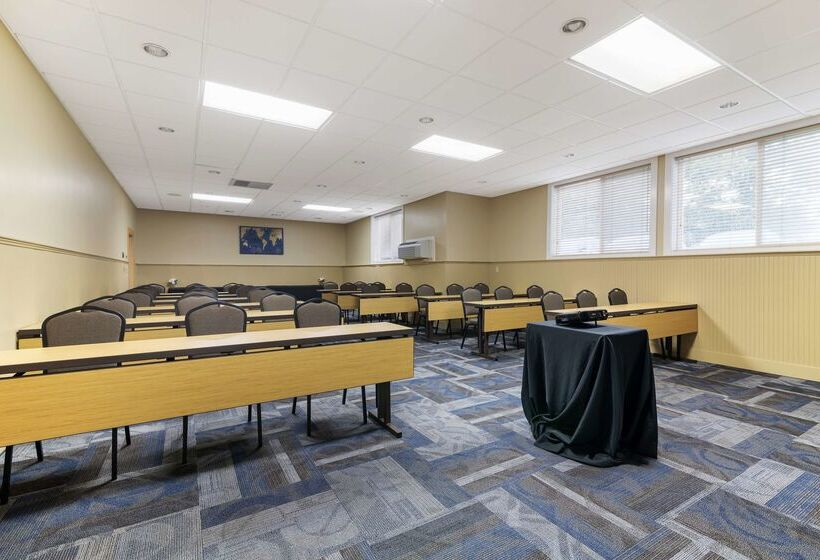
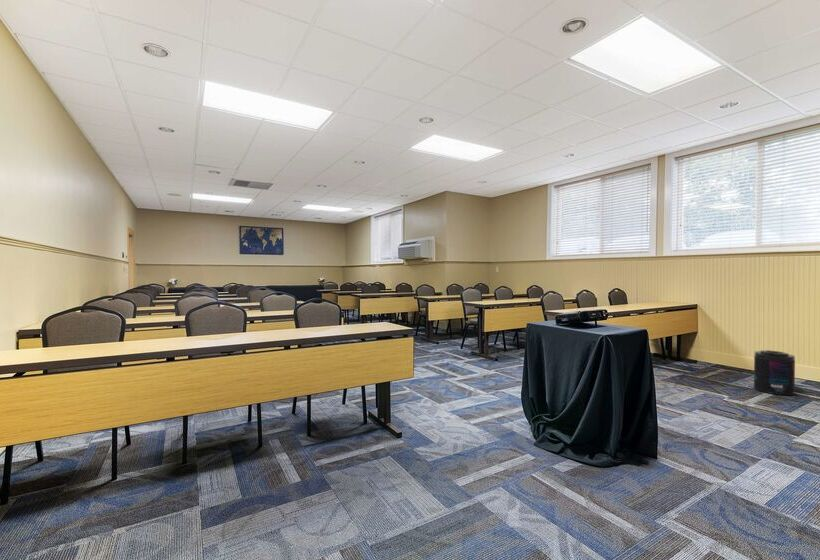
+ supplement container (773, 371)
